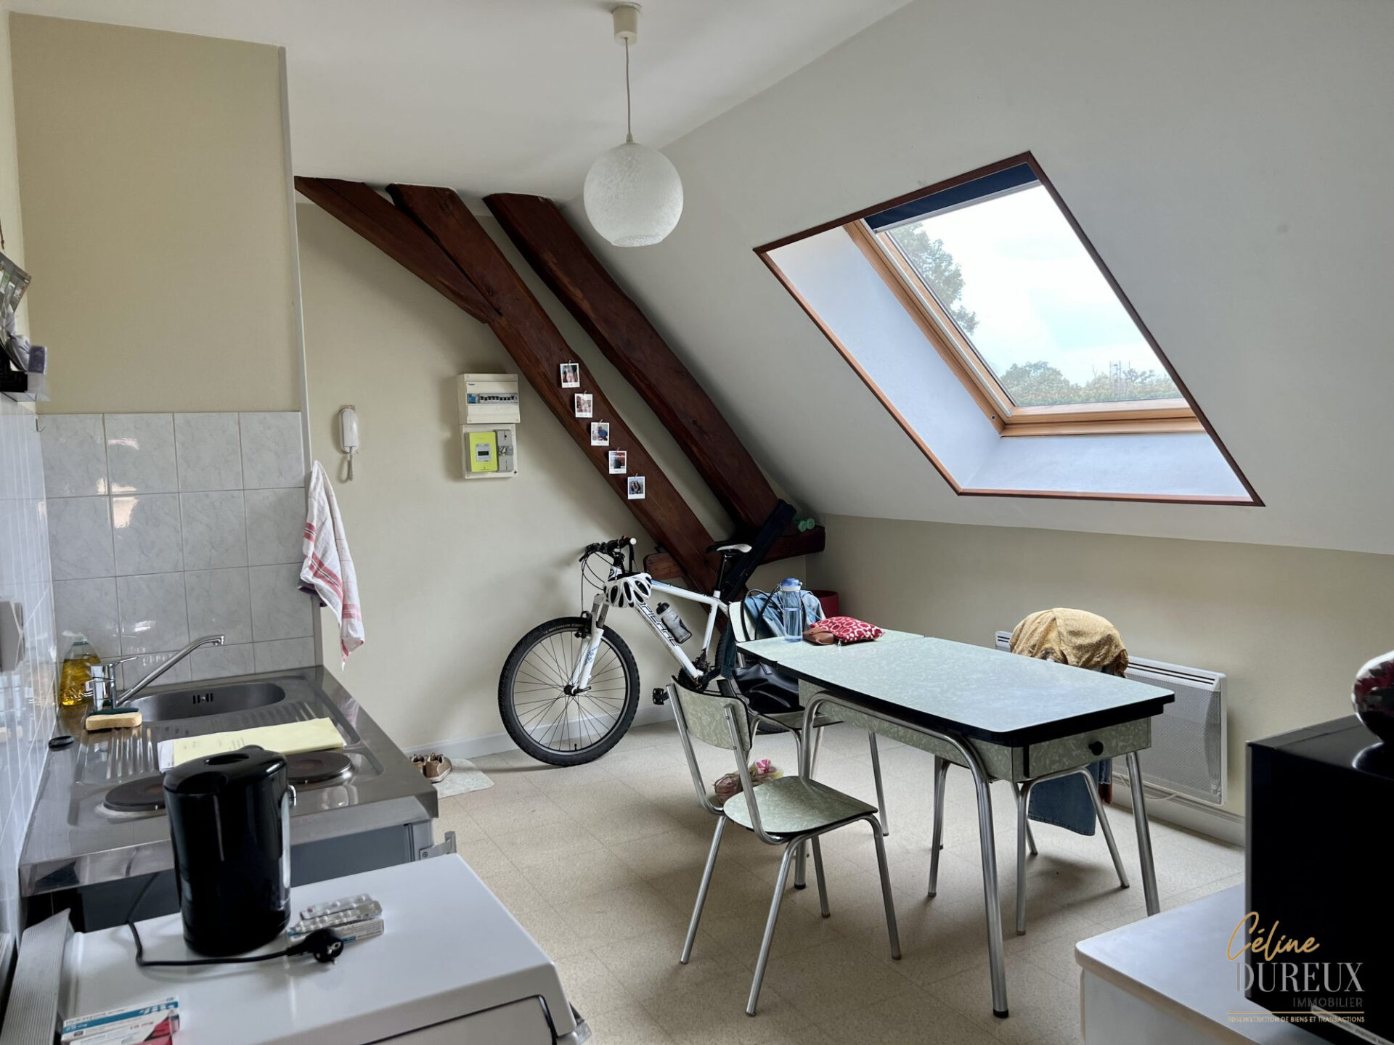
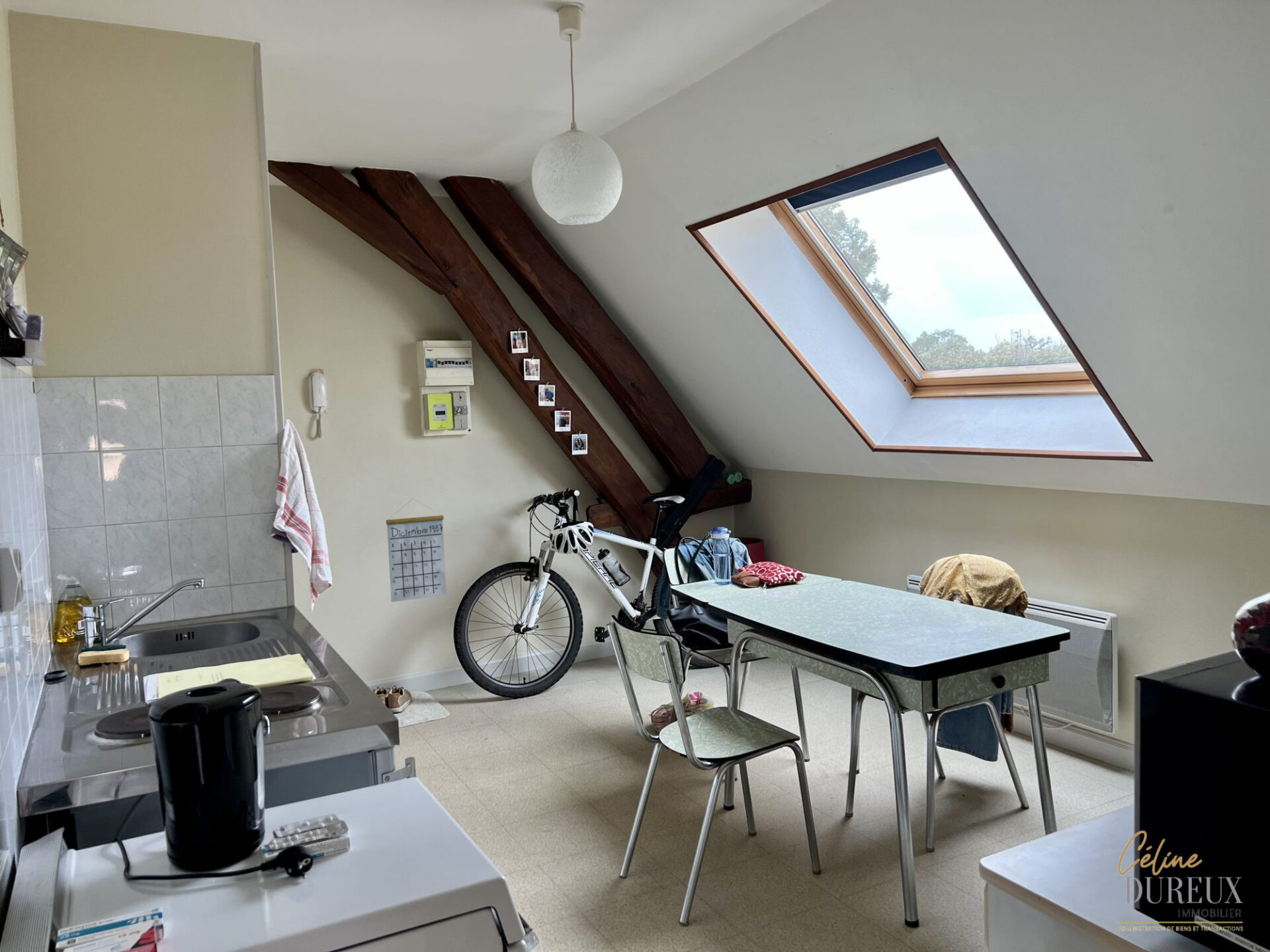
+ calendar (417, 548)
